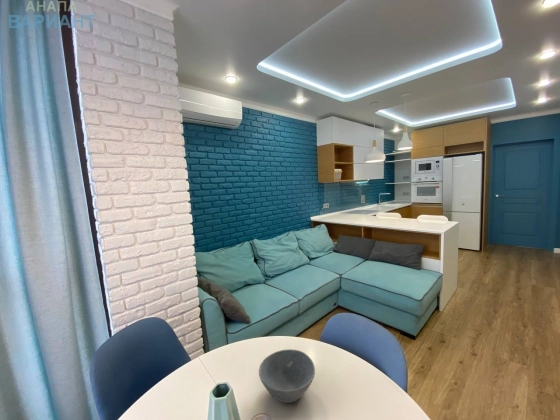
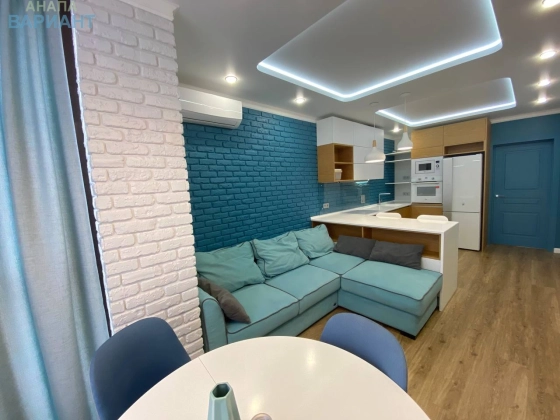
- bowl (287, 379)
